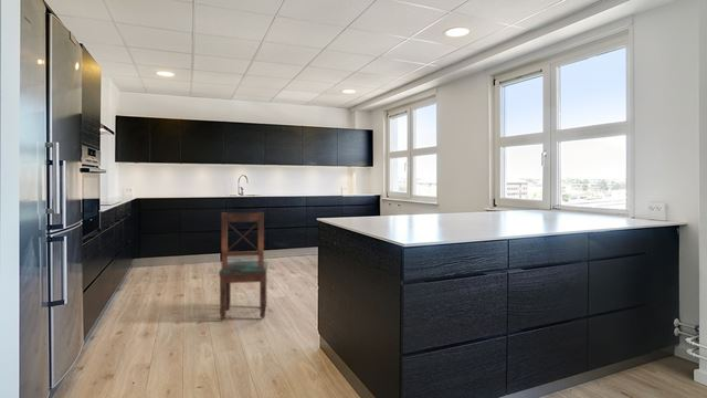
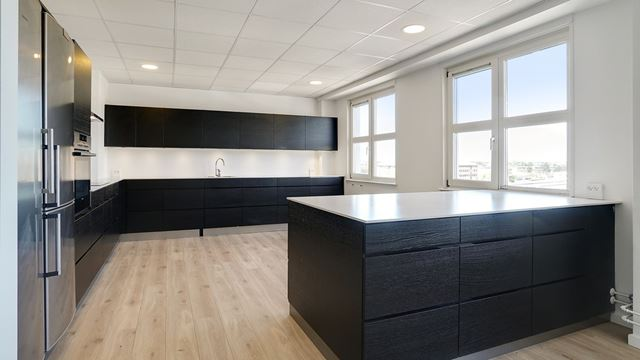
- dining chair (244, 262)
